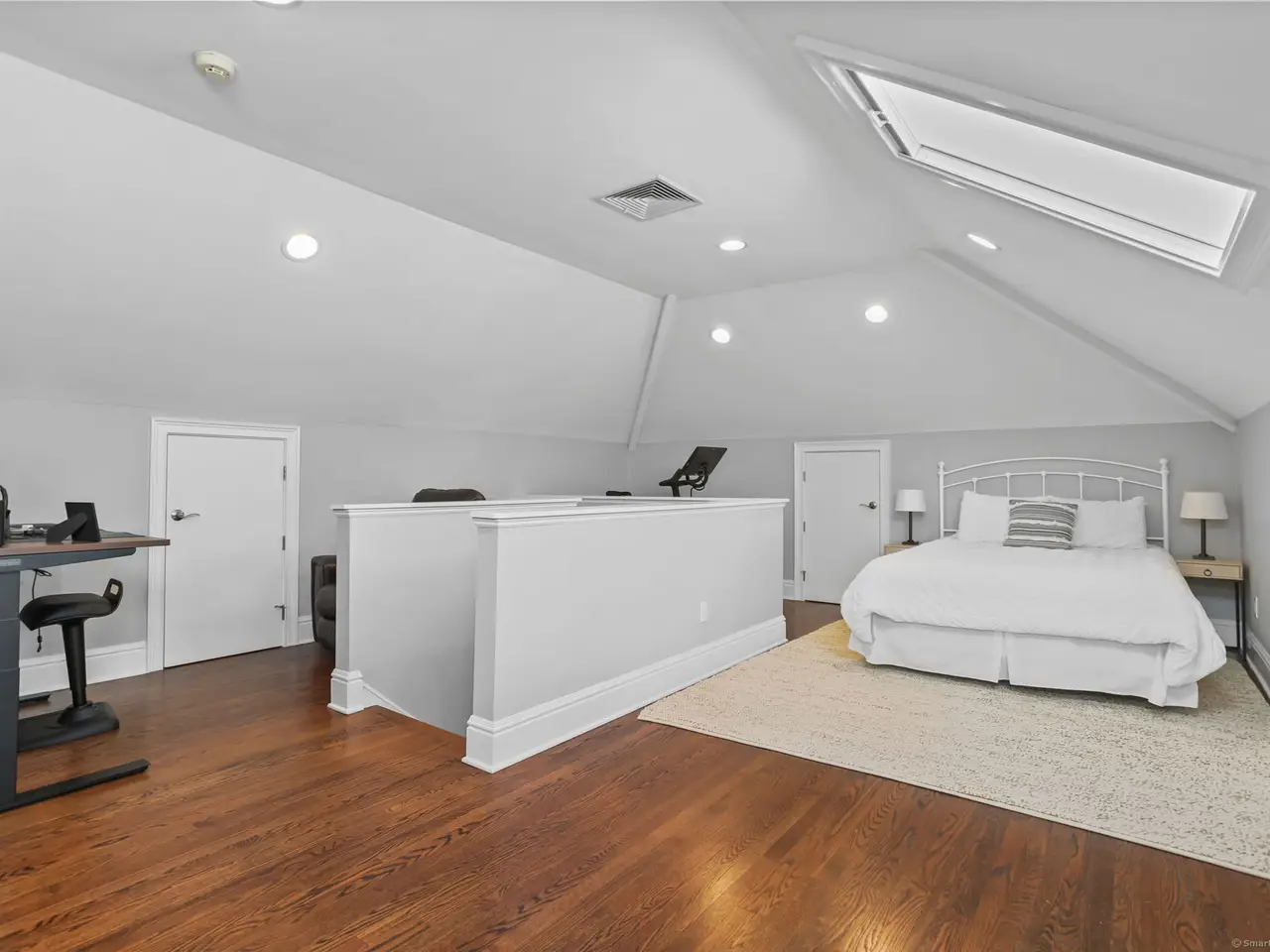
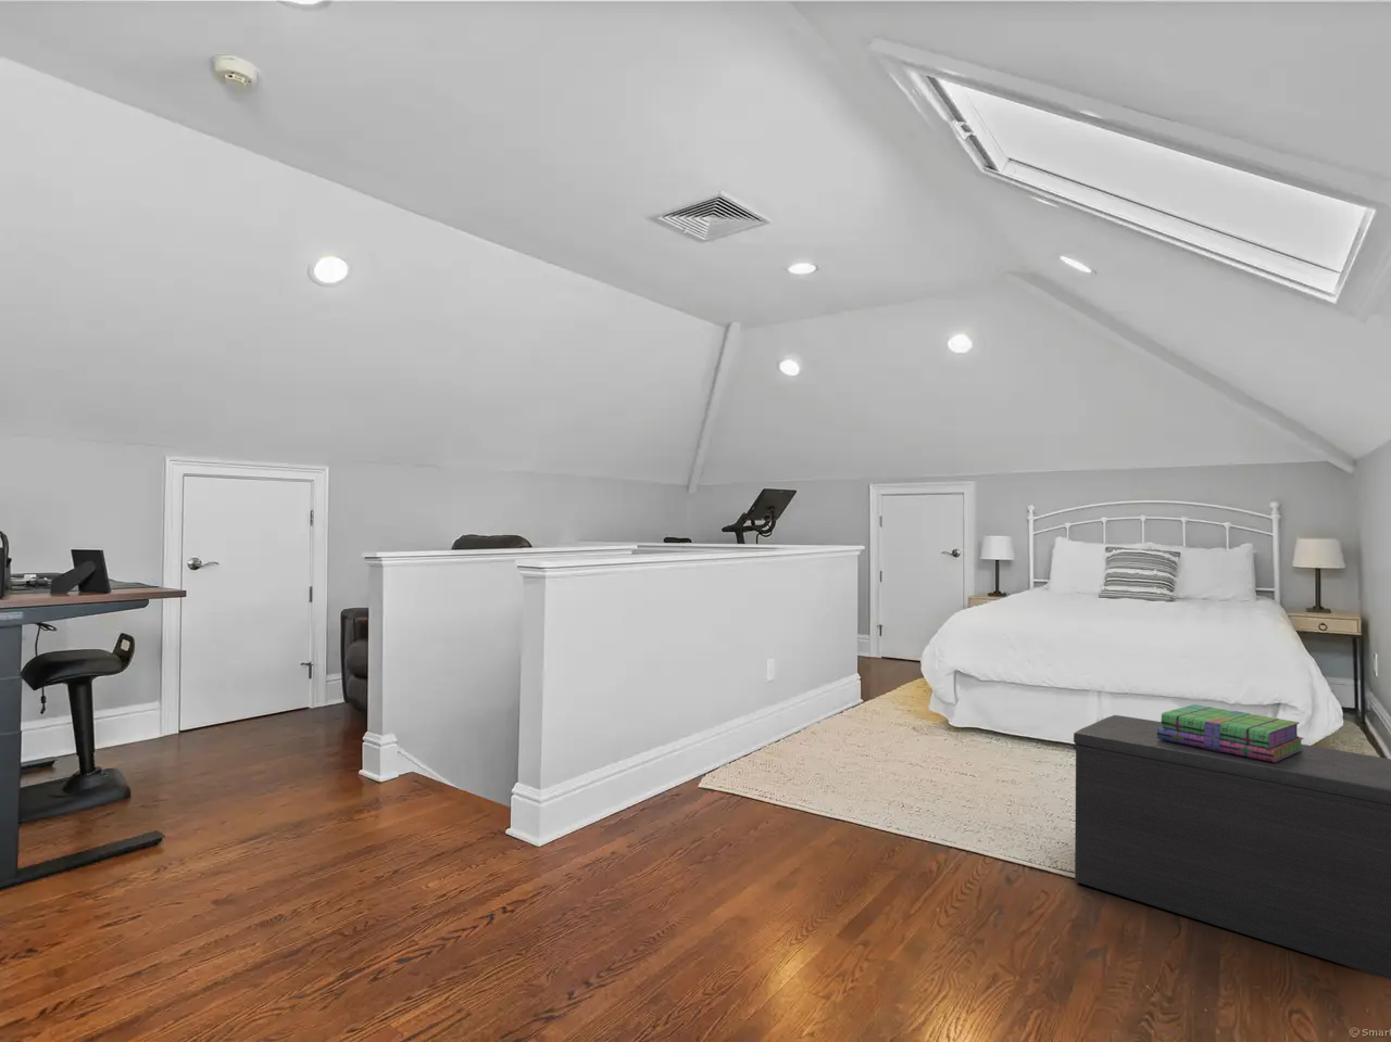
+ bench (1245, 827)
+ stack of books (1228, 730)
